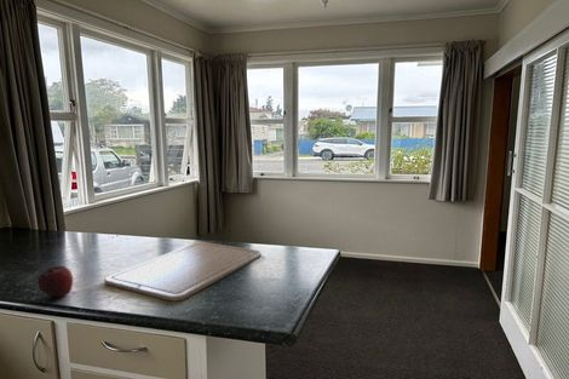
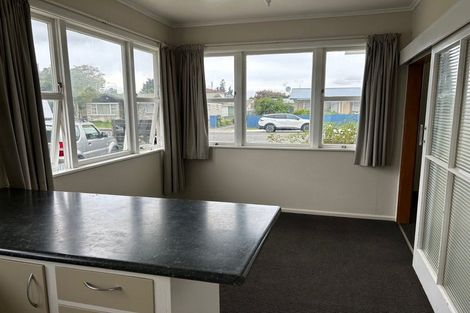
- fruit (56, 281)
- chopping board (190, 265)
